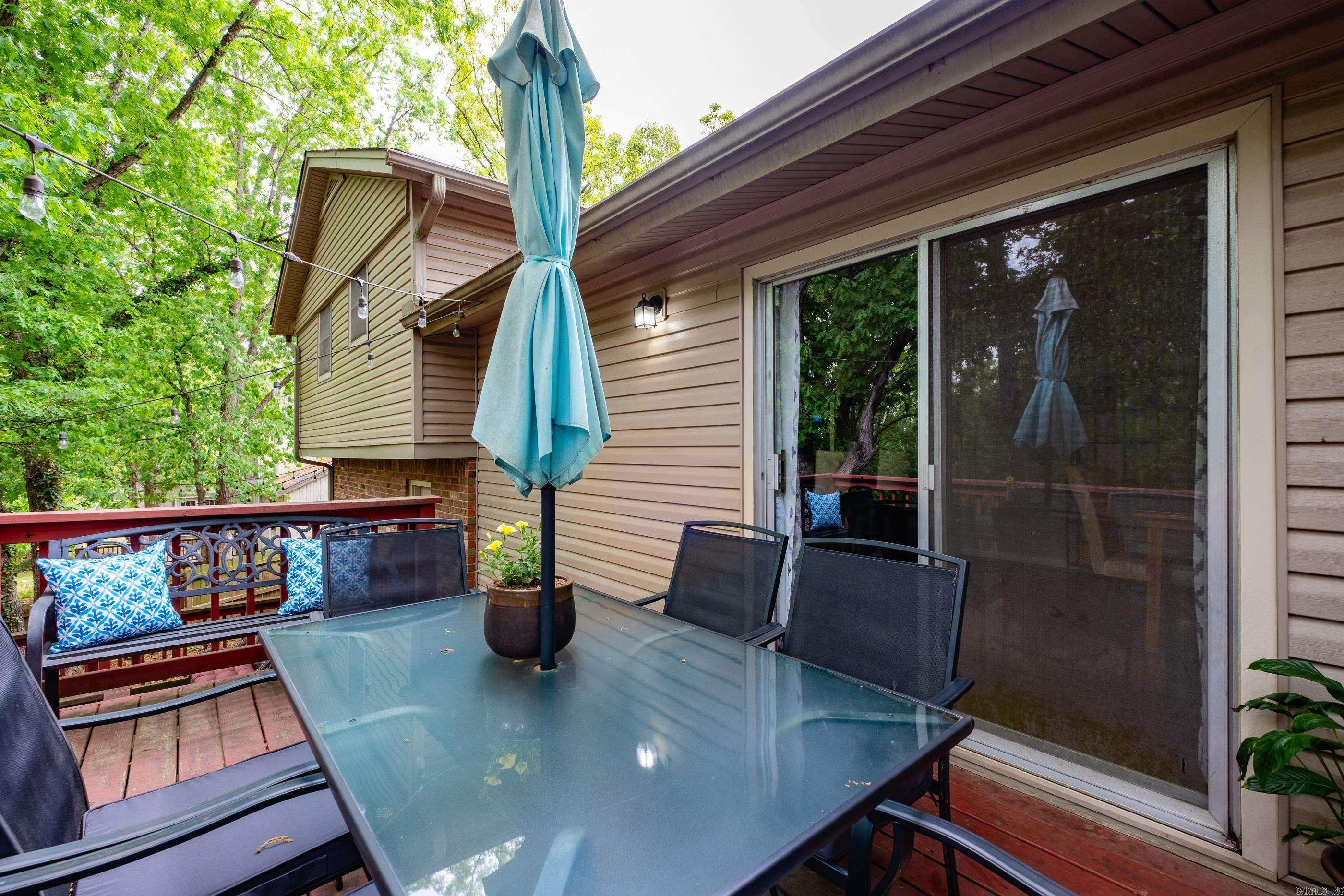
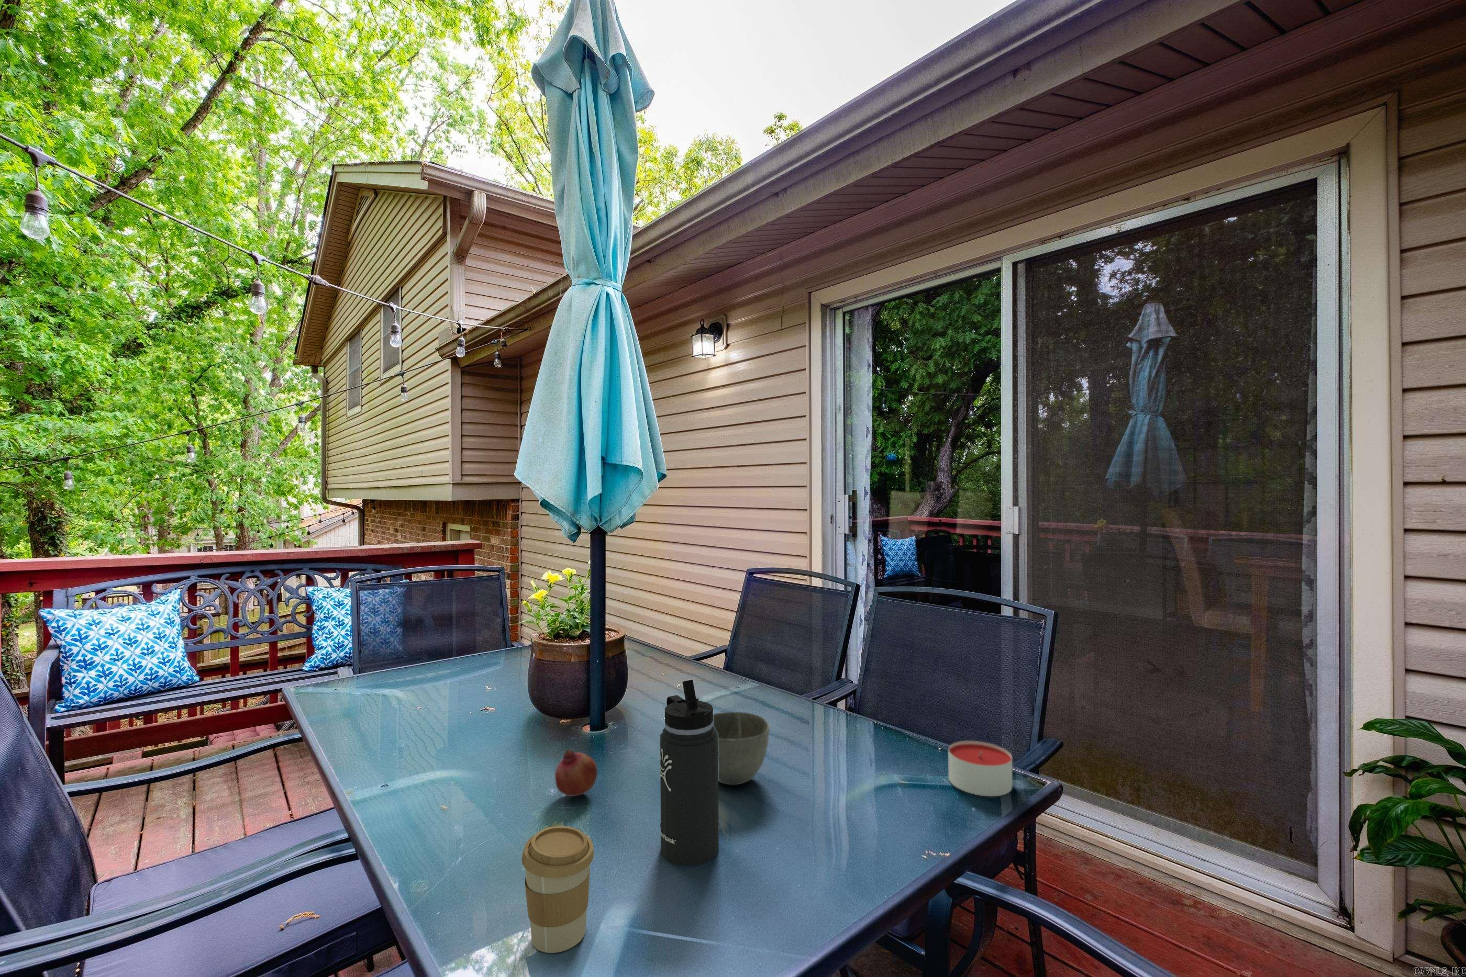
+ thermos bottle (686, 762)
+ candle (980, 767)
+ coffee cup (558, 885)
+ bowl (731, 751)
+ fruit (576, 771)
